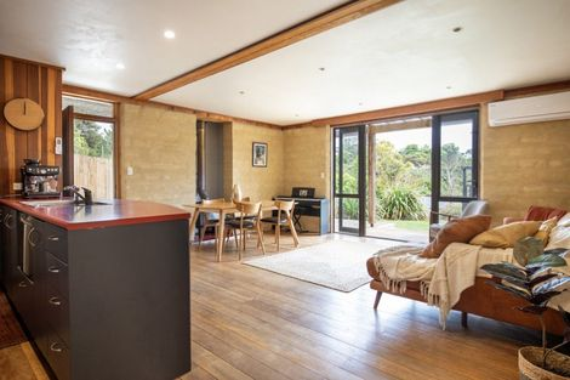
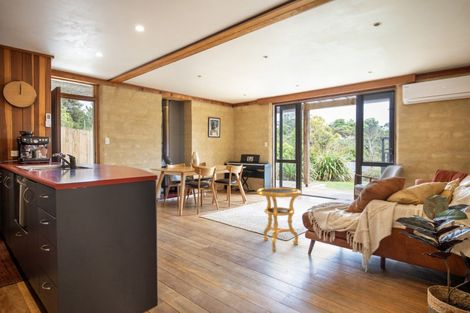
+ side table (278, 215)
